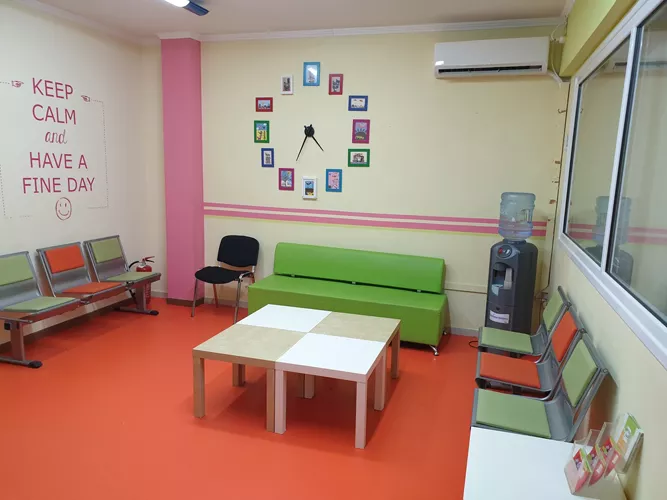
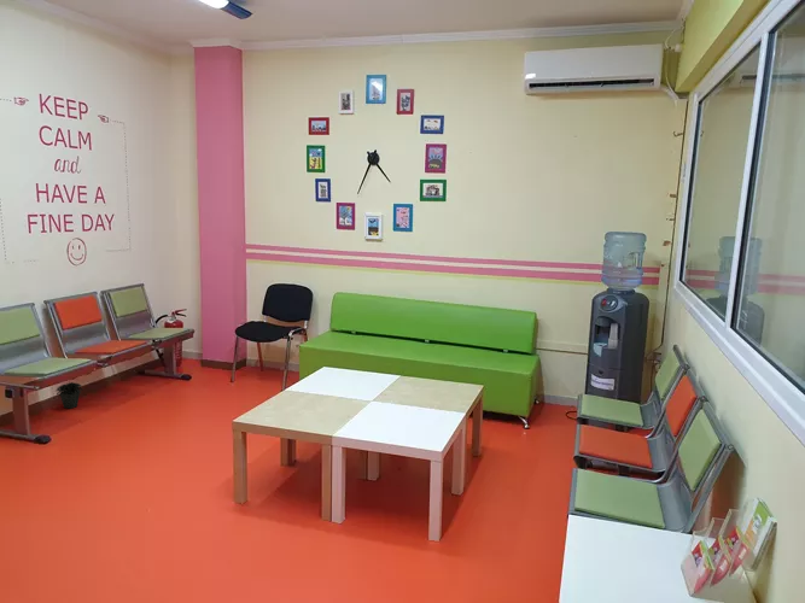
+ potted plant (69, 385)
